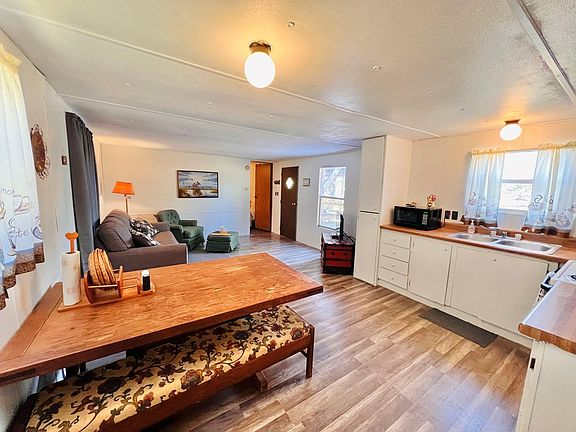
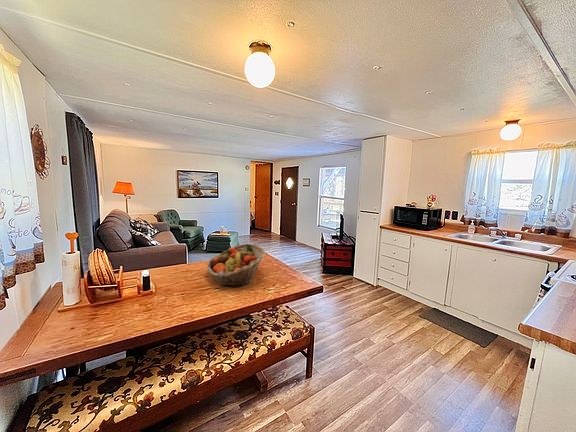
+ fruit basket (236, 263)
